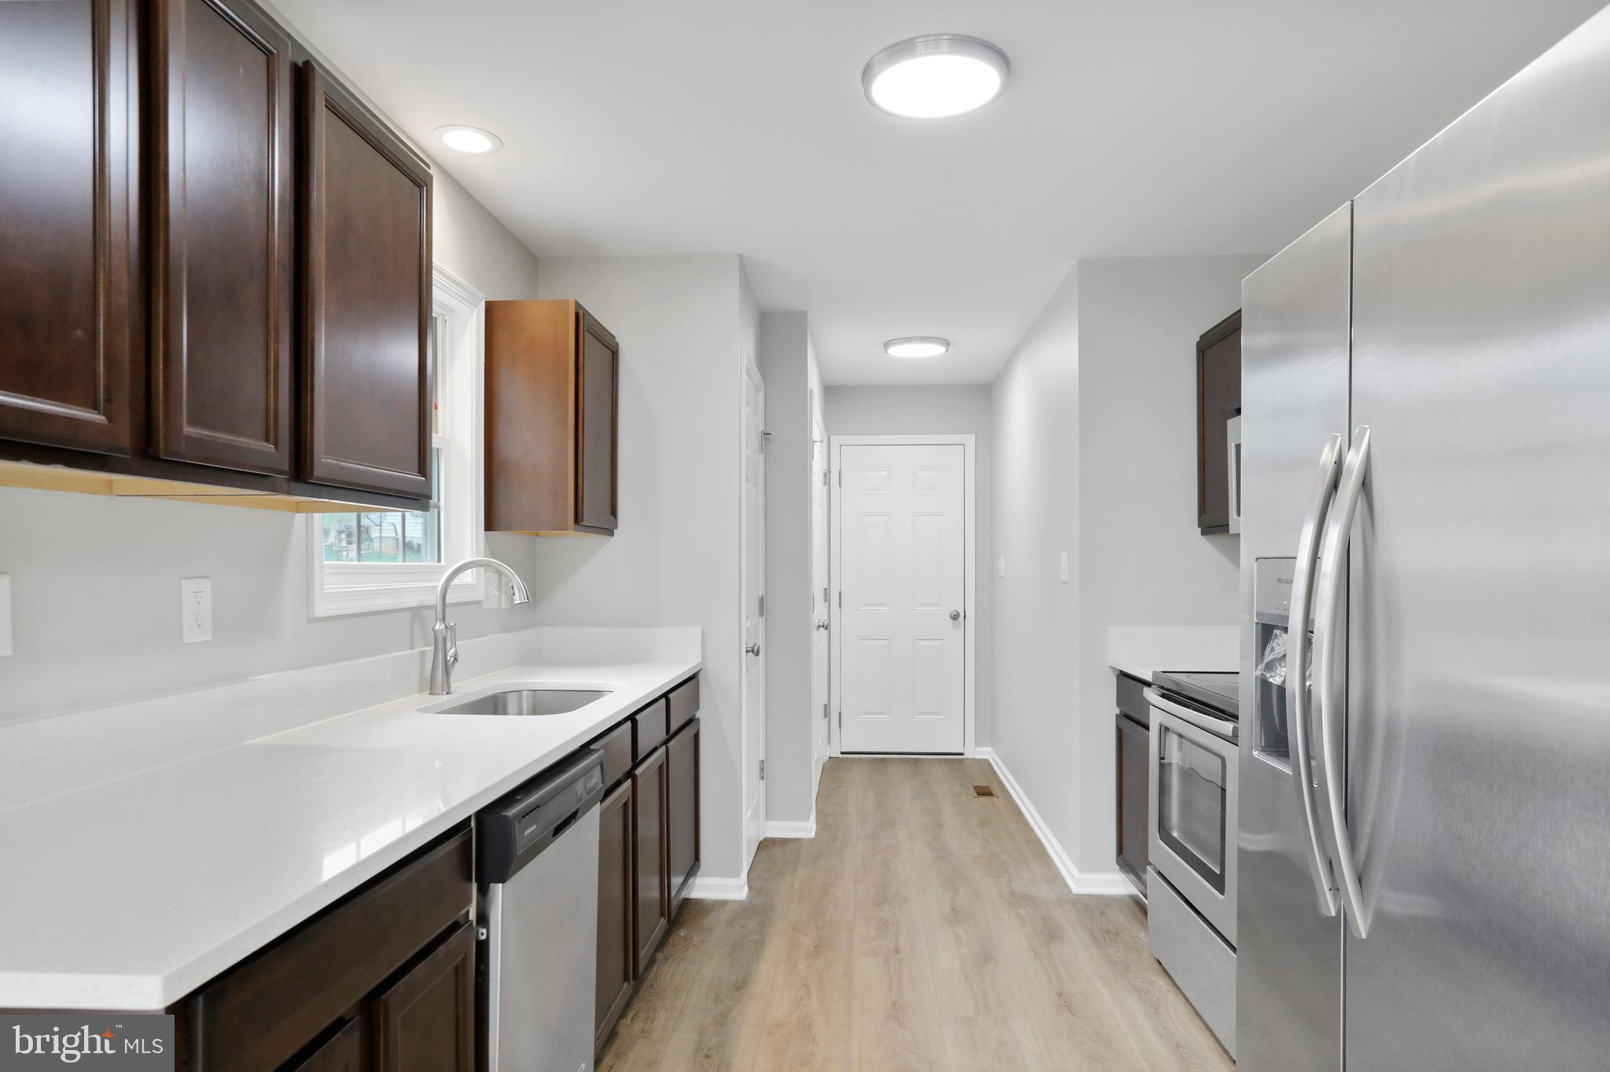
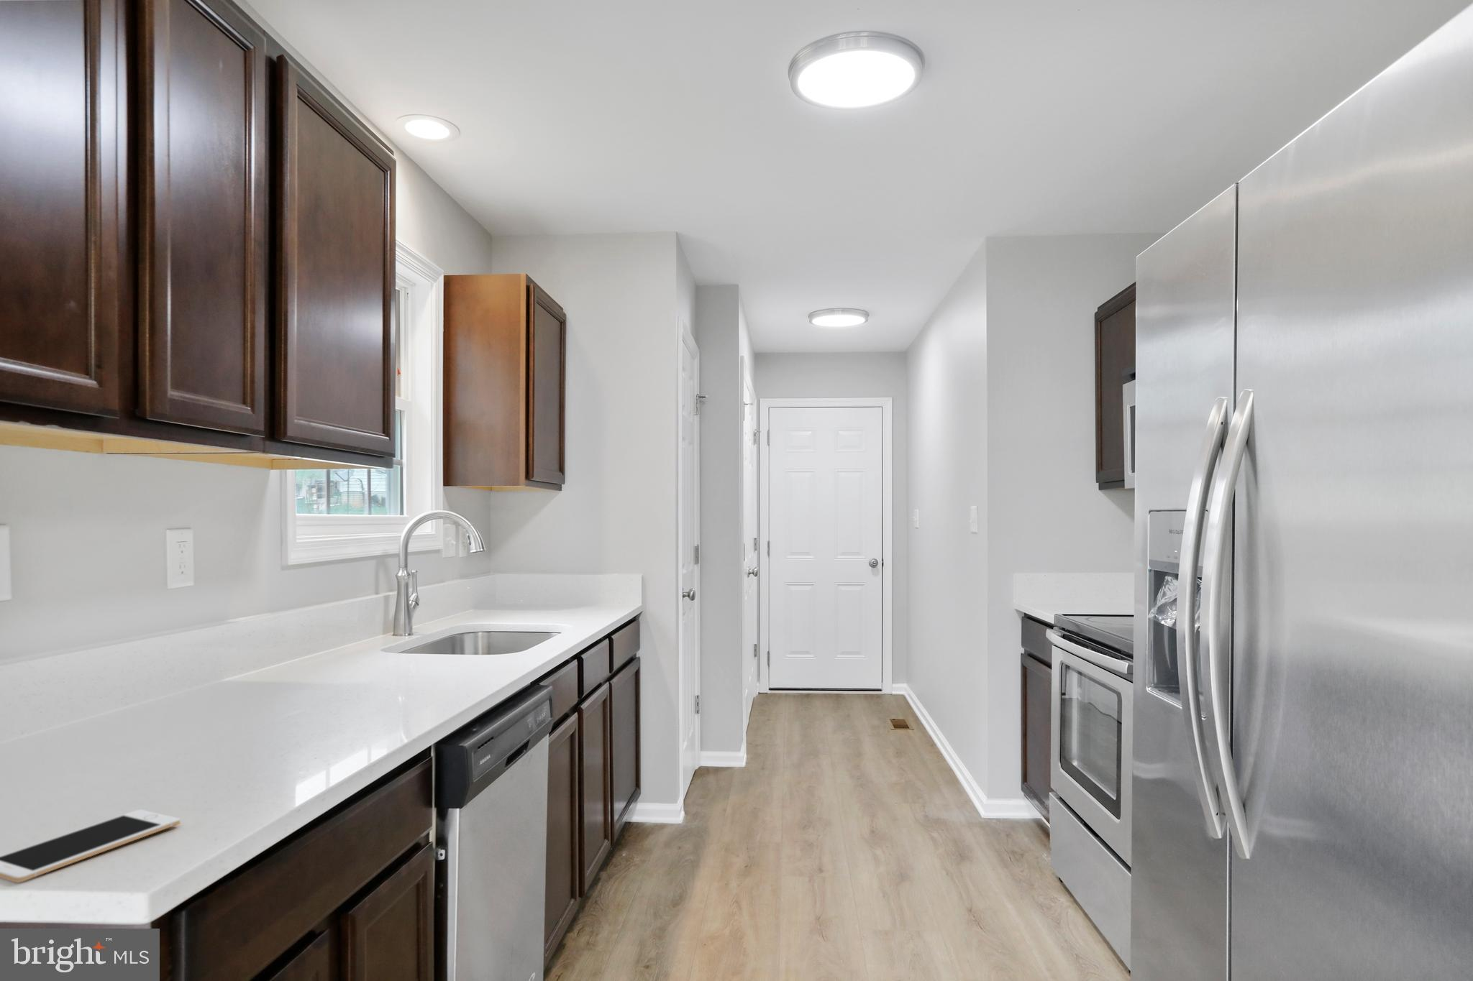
+ cell phone (84, 842)
